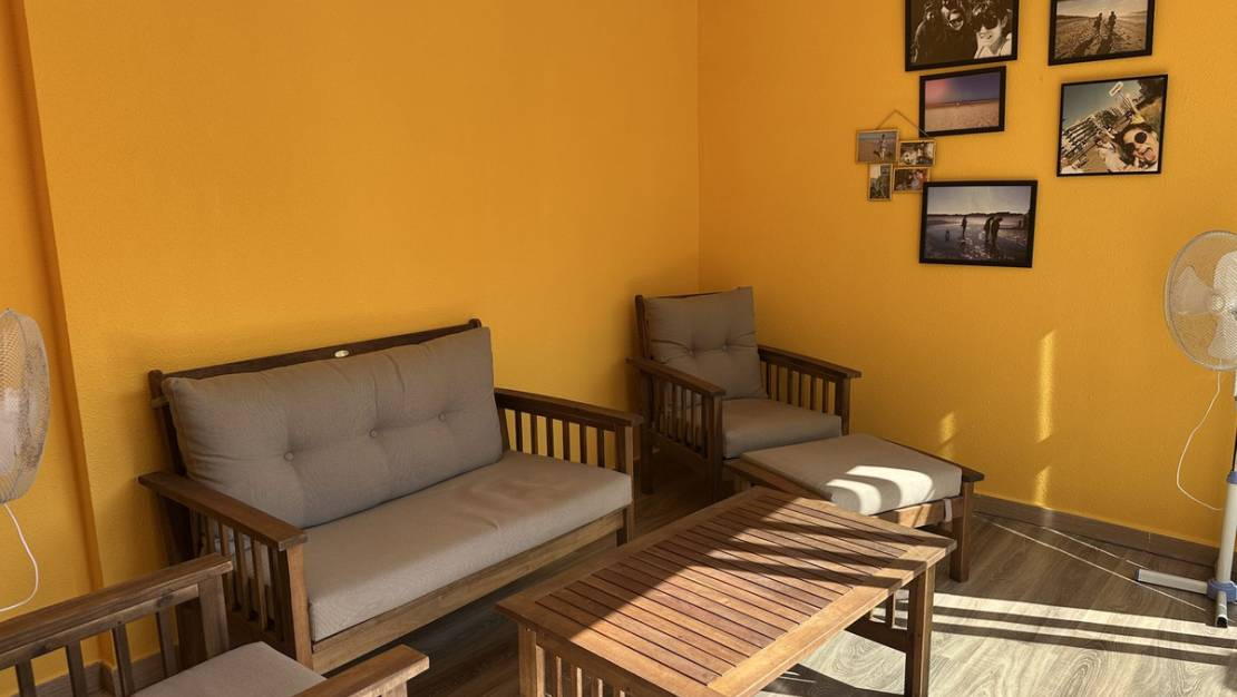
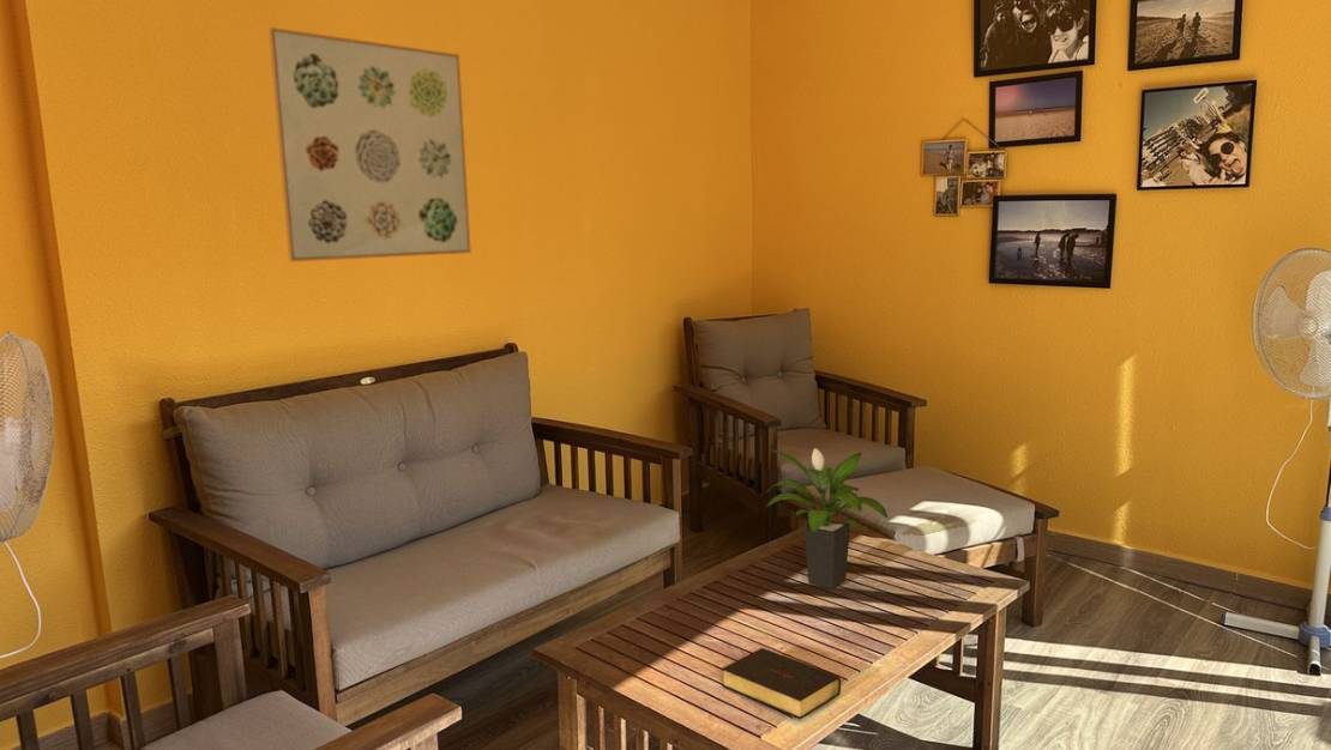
+ bible (771, 677)
+ potted plant (827, 515)
+ wall art (379, 151)
